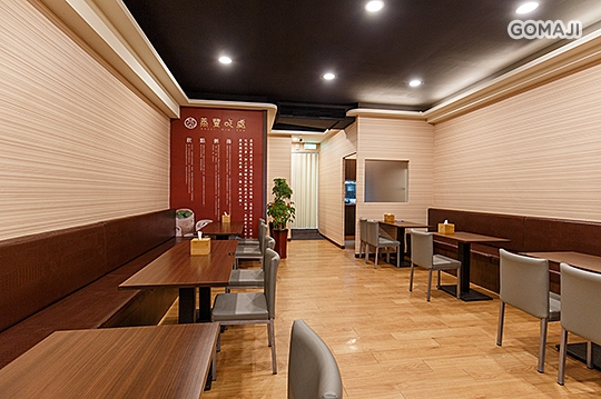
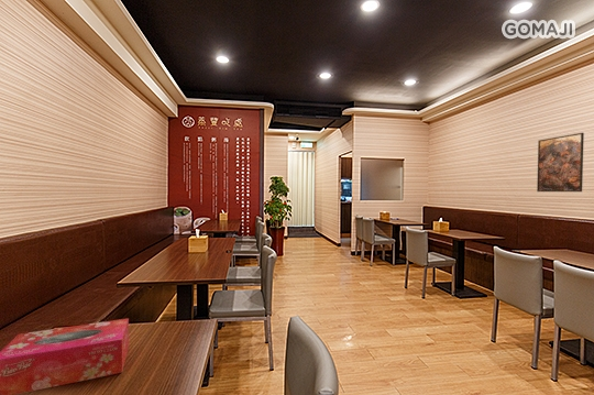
+ tissue box (69, 352)
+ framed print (558, 164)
